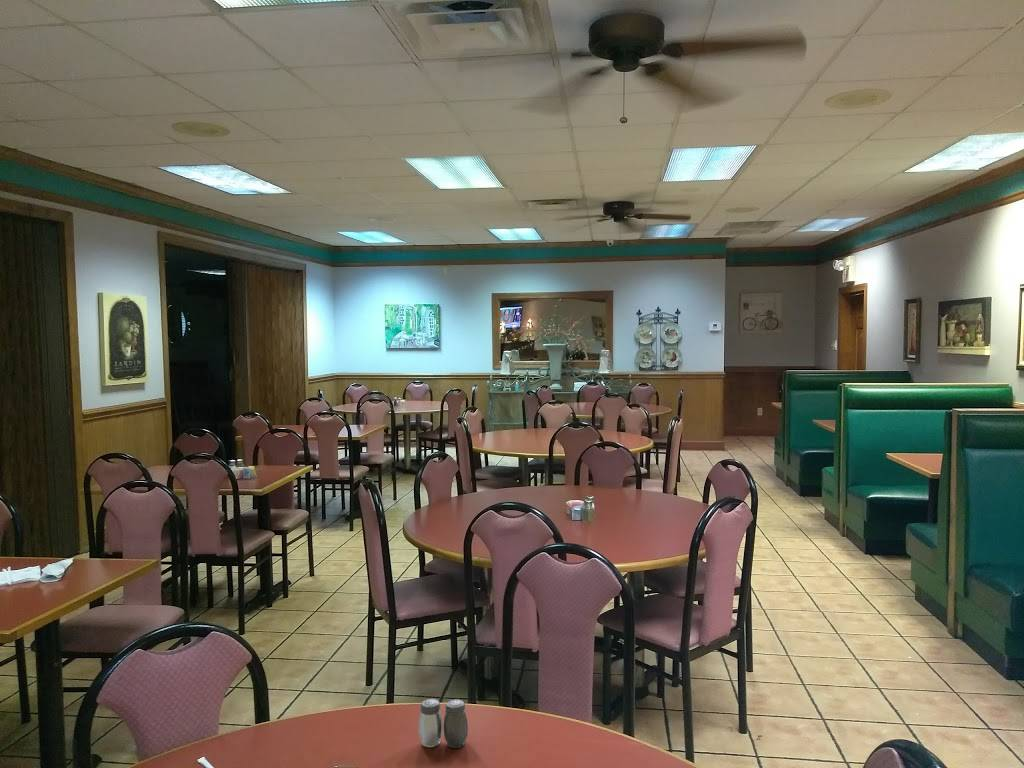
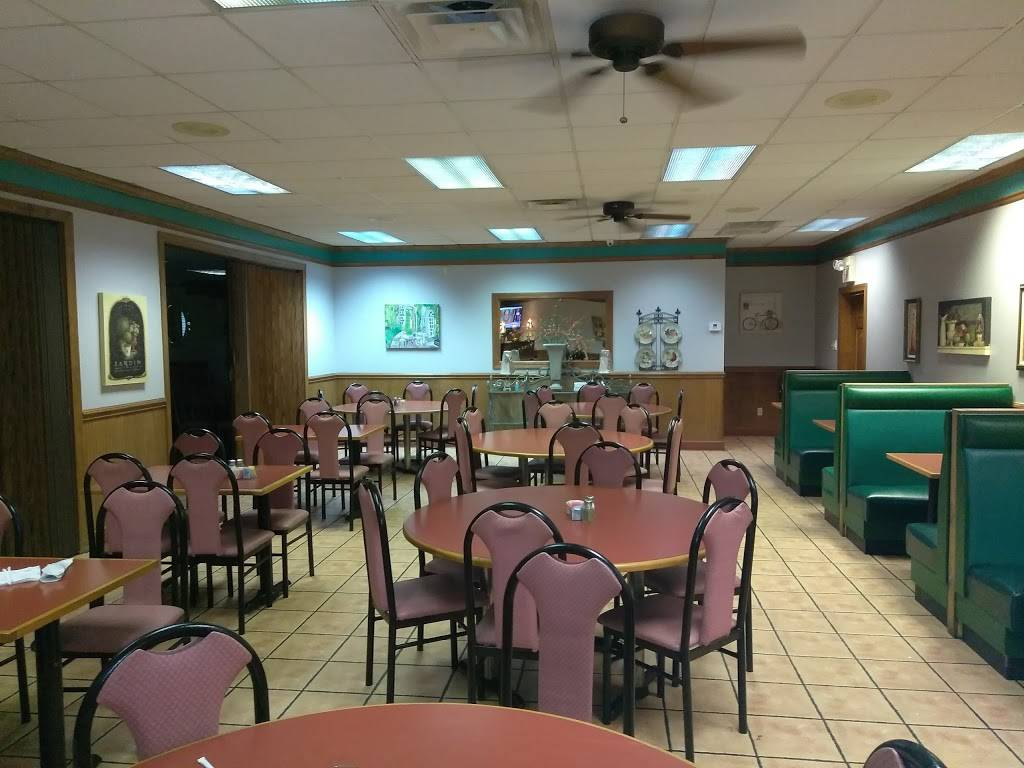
- salt and pepper shaker (442, 722)
